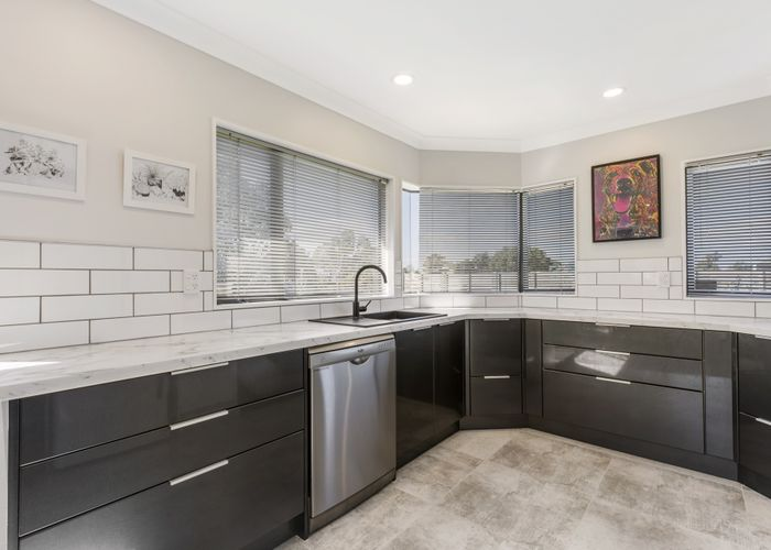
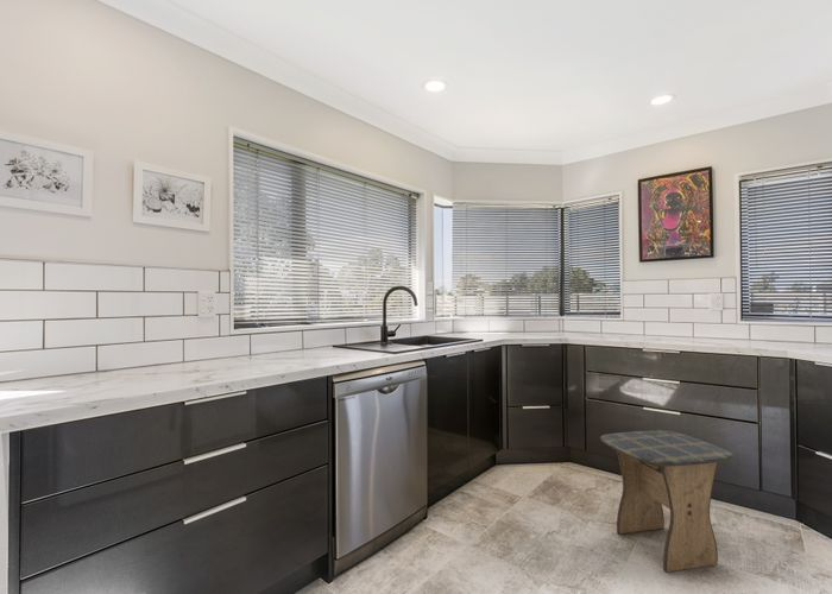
+ stool (662, 495)
